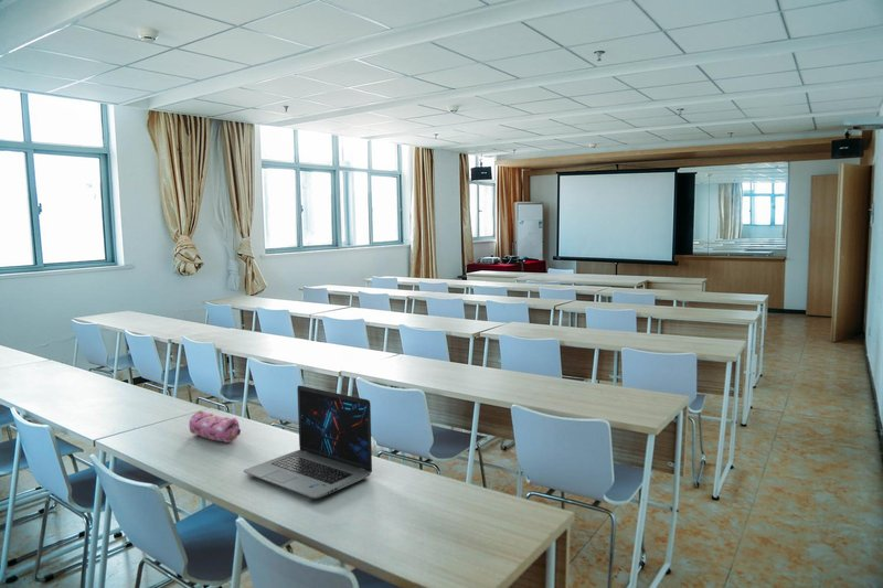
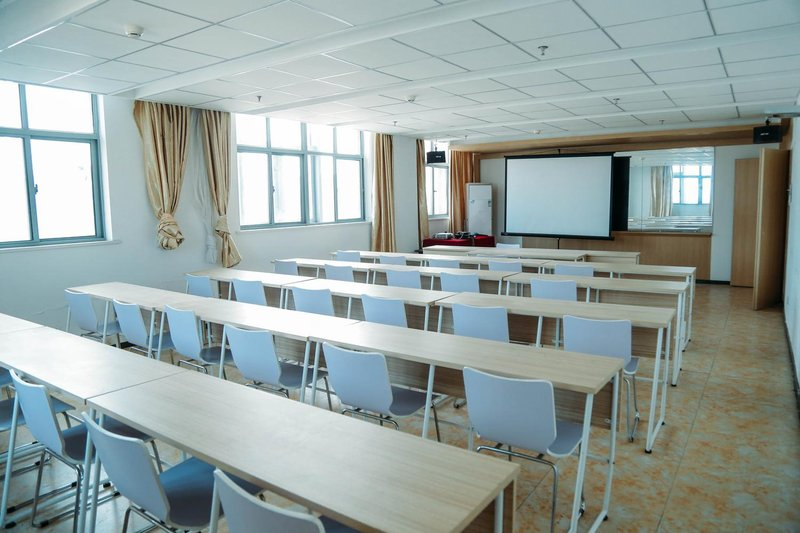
- pencil case (214, 426)
- laptop (306, 438)
